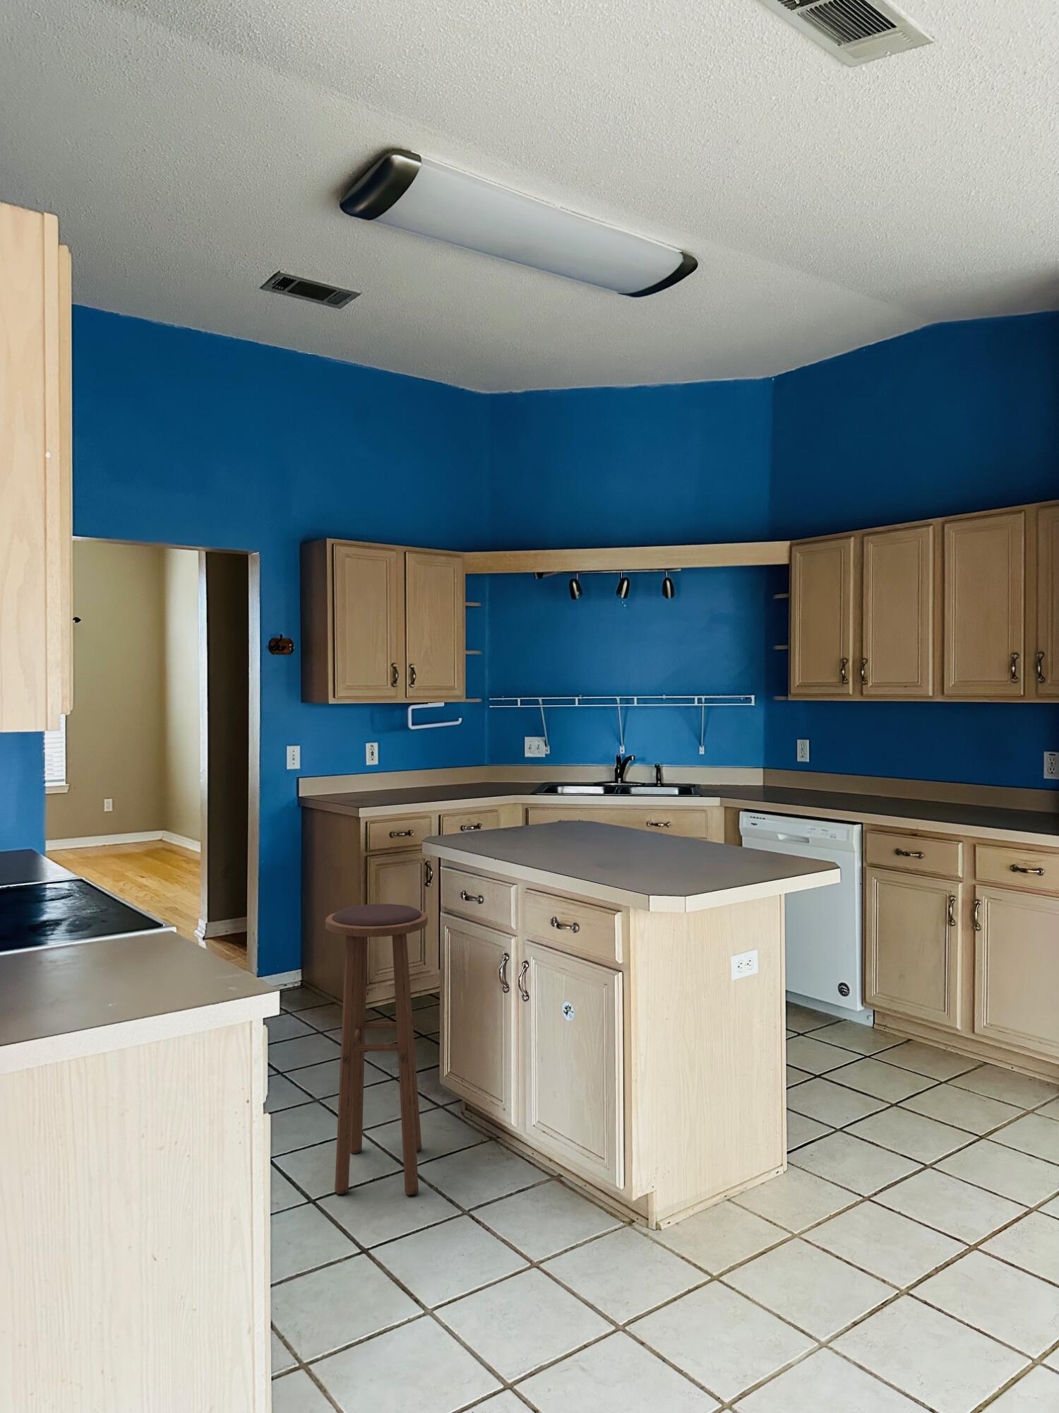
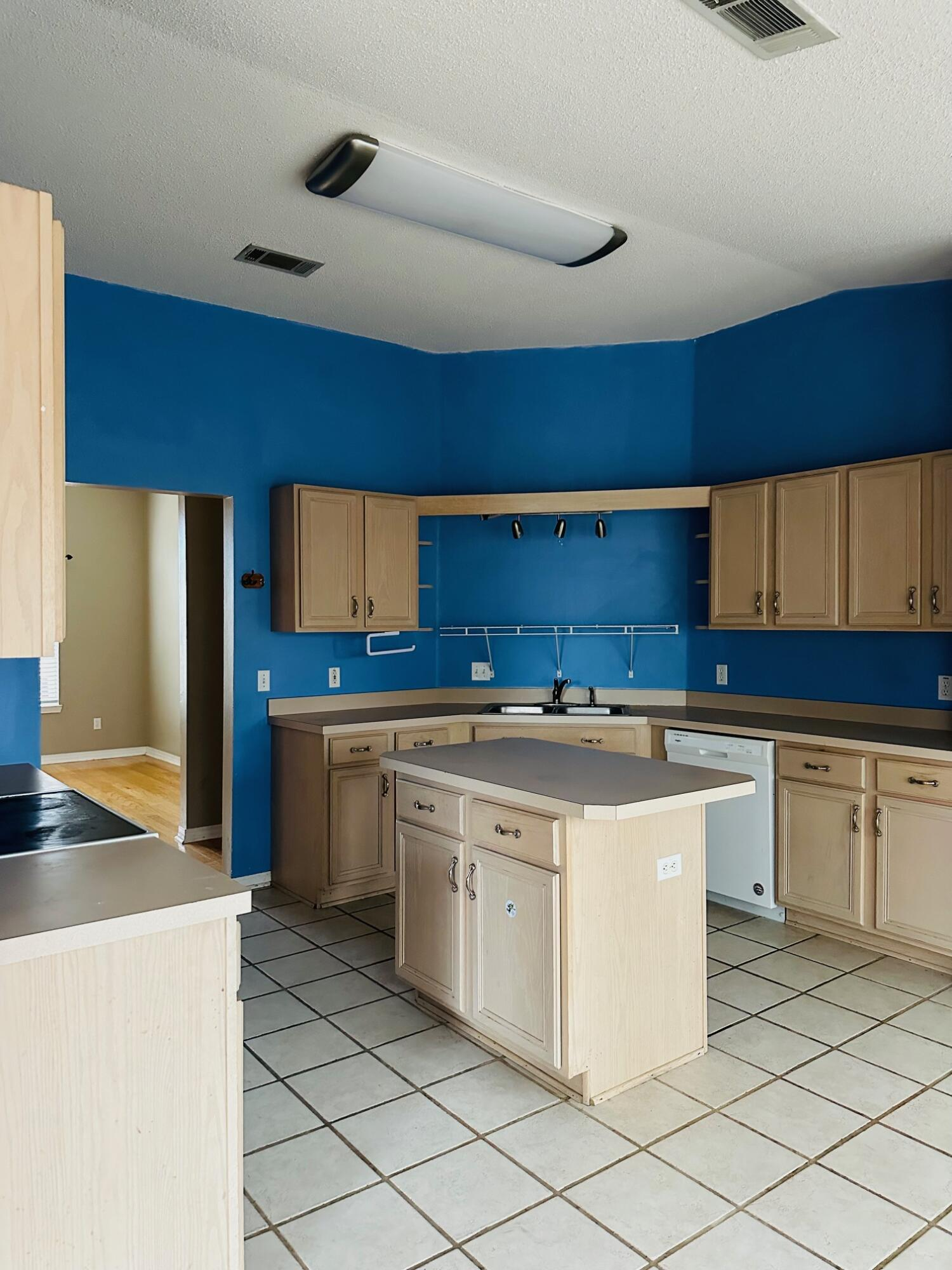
- stool (378, 1045)
